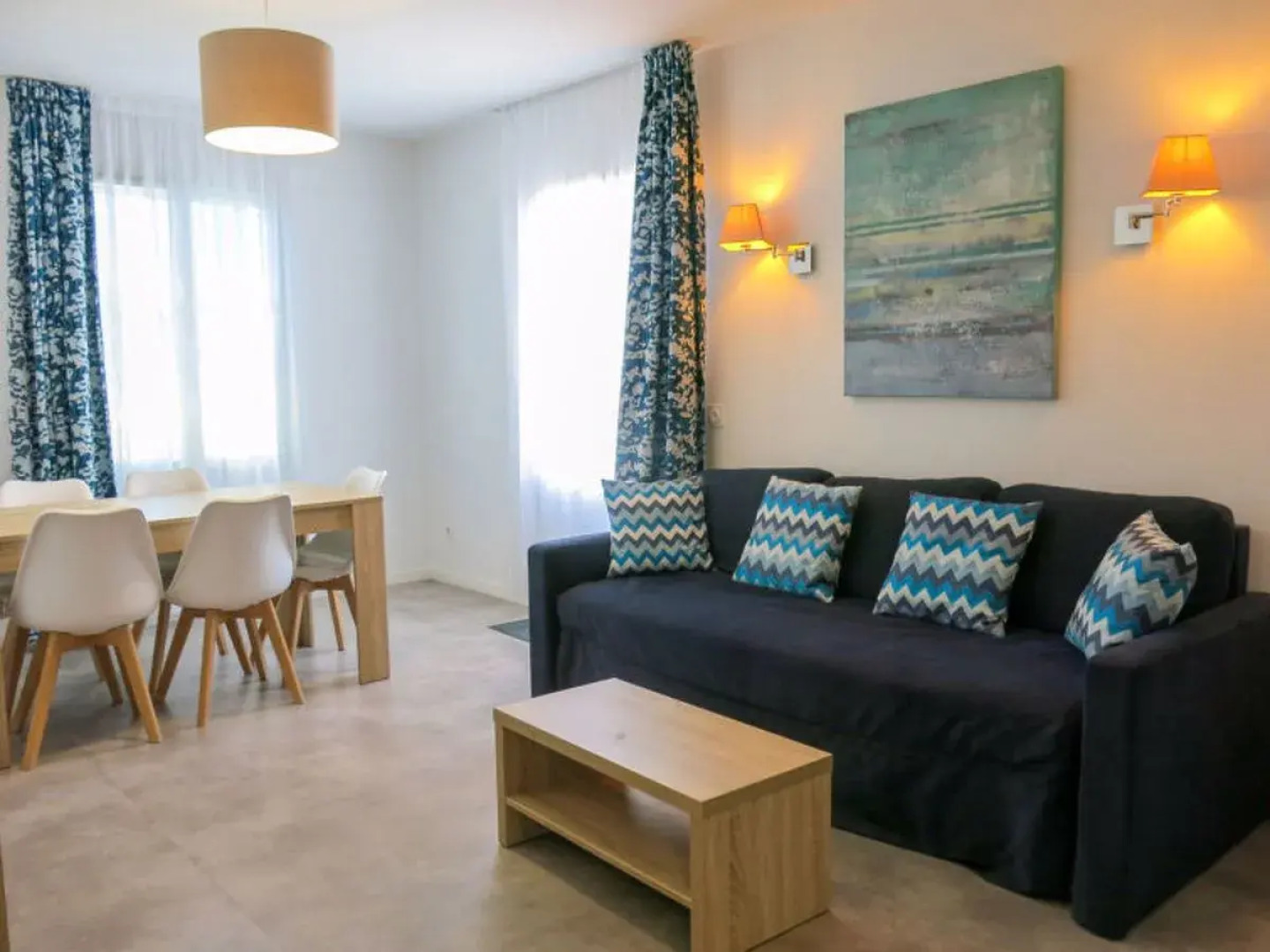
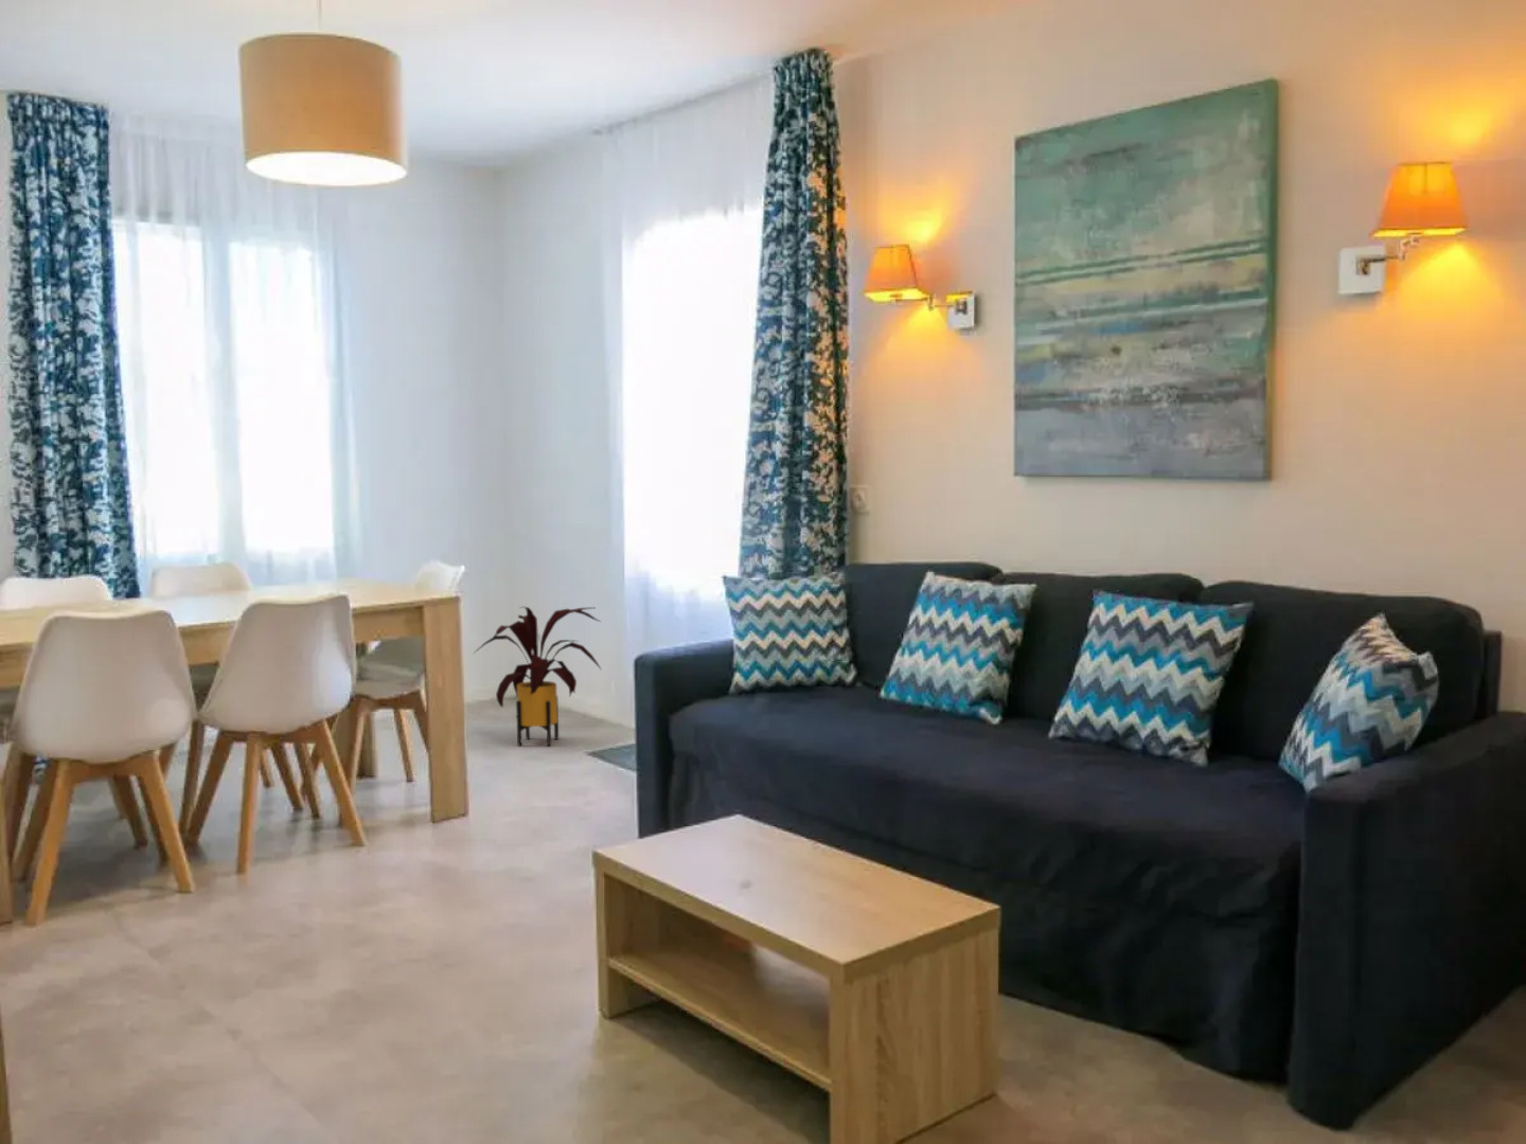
+ house plant (541, 672)
